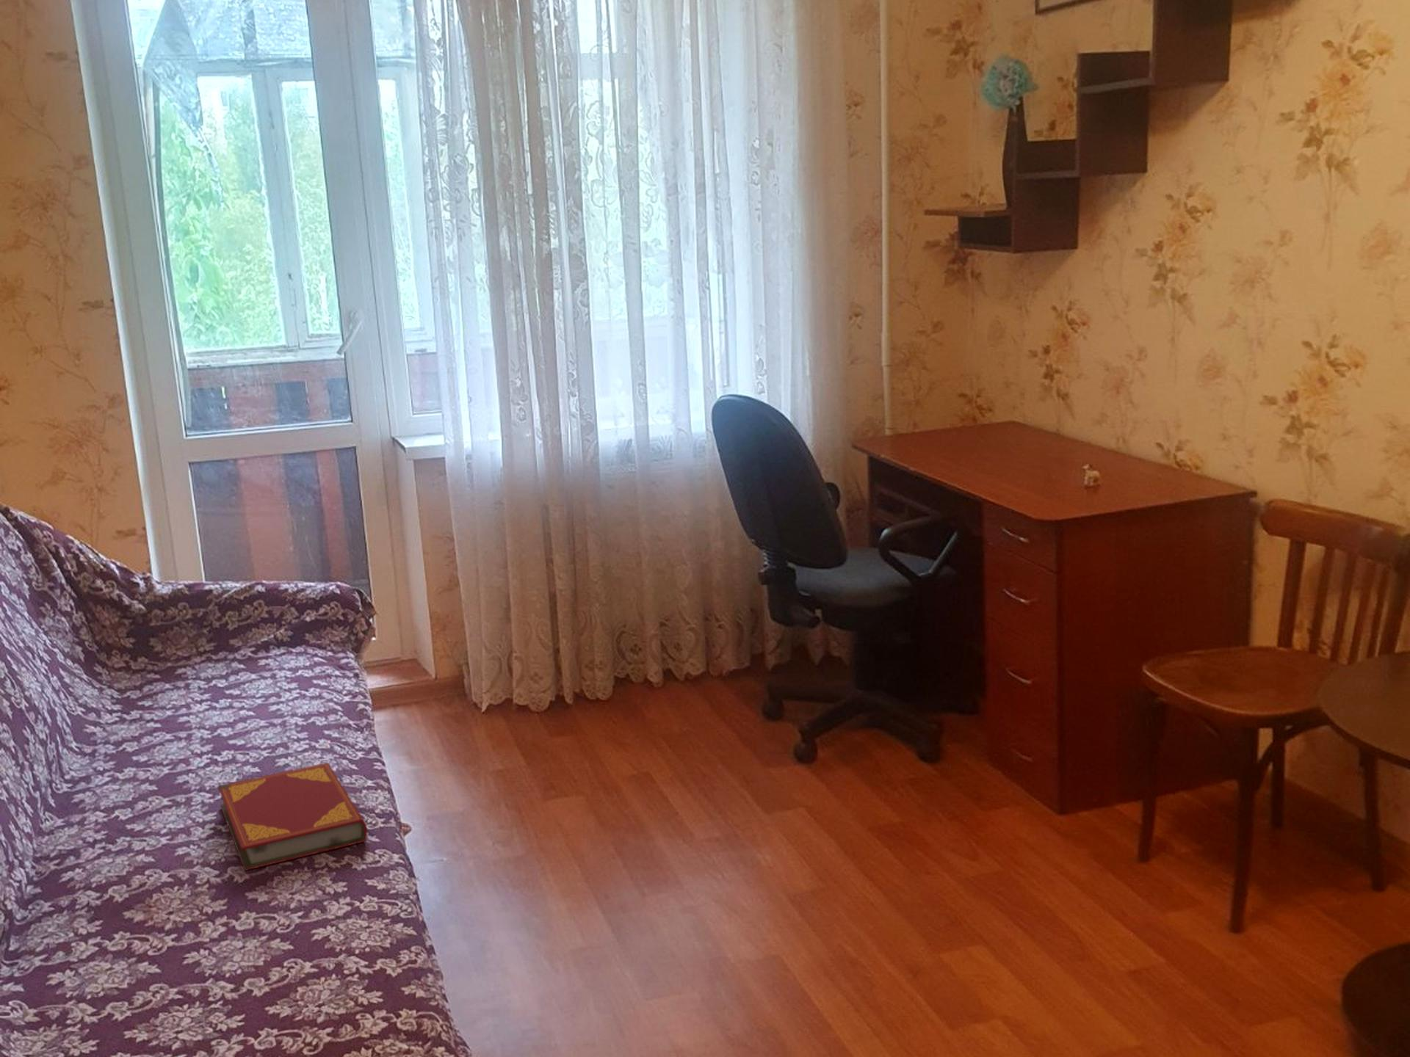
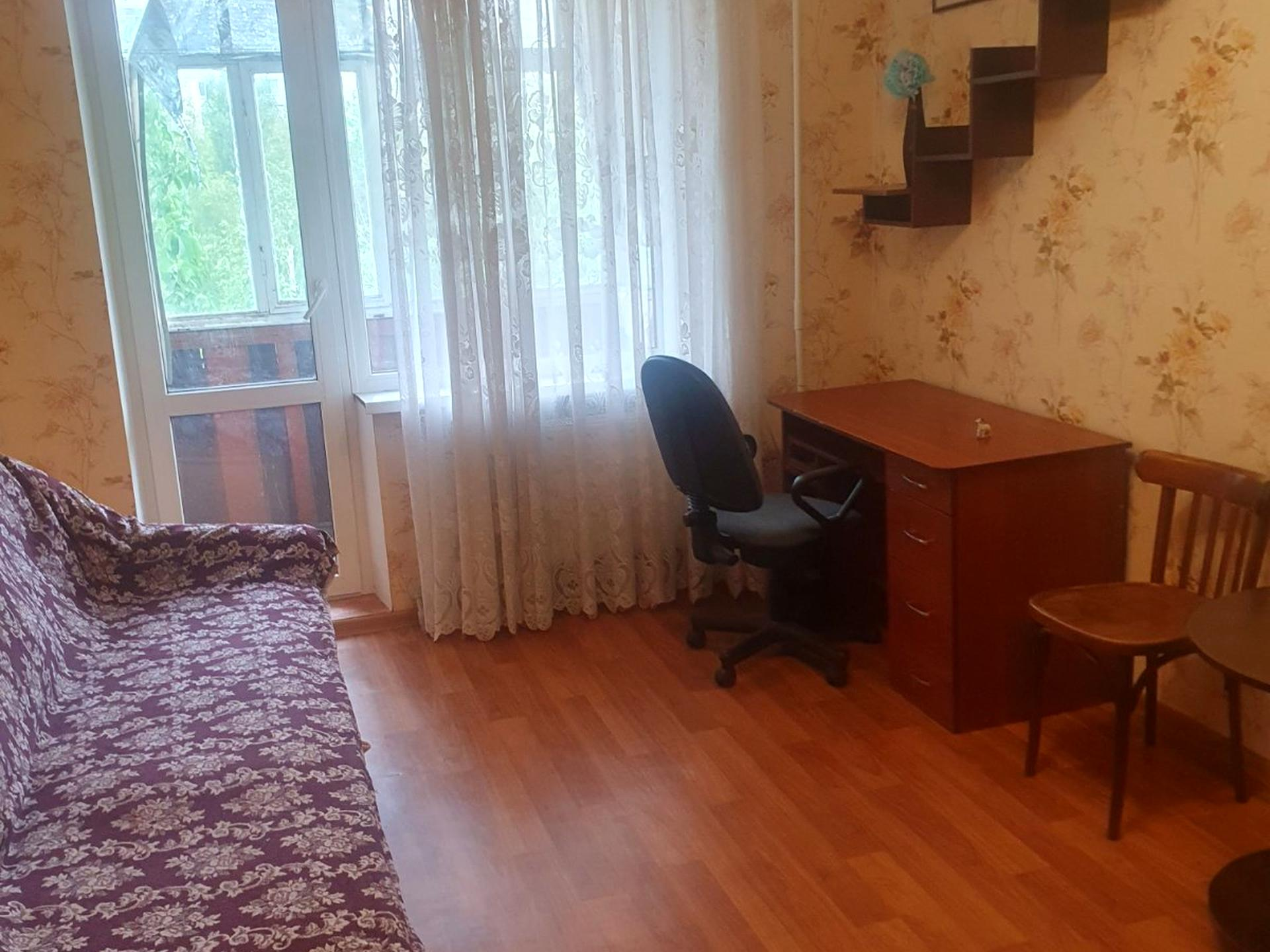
- hardback book (290, 812)
